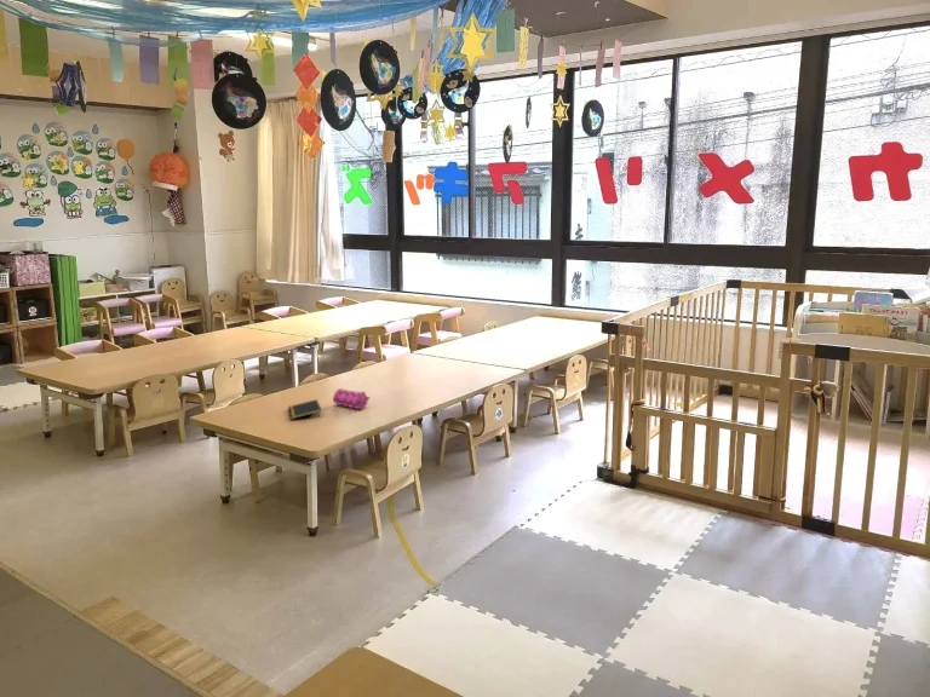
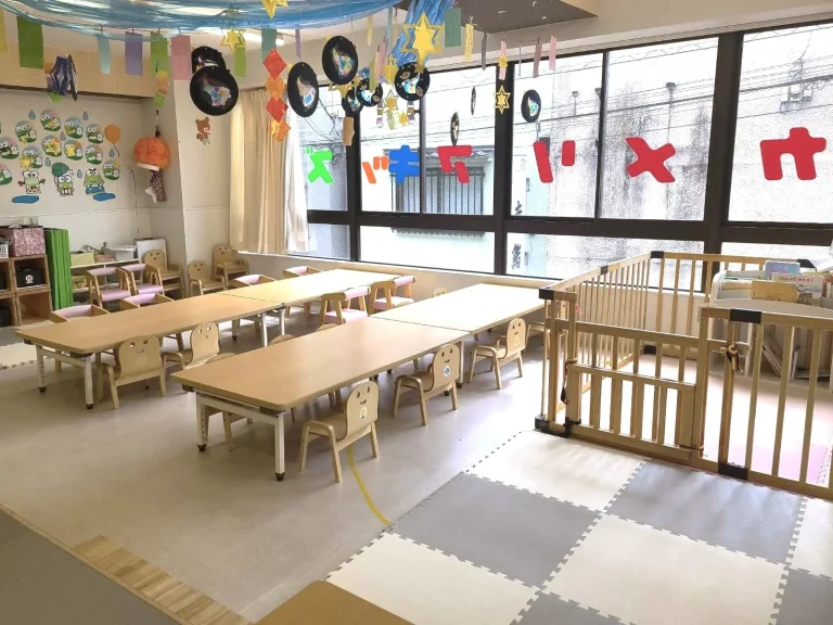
- pencil case (350, 397)
- notepad (304, 409)
